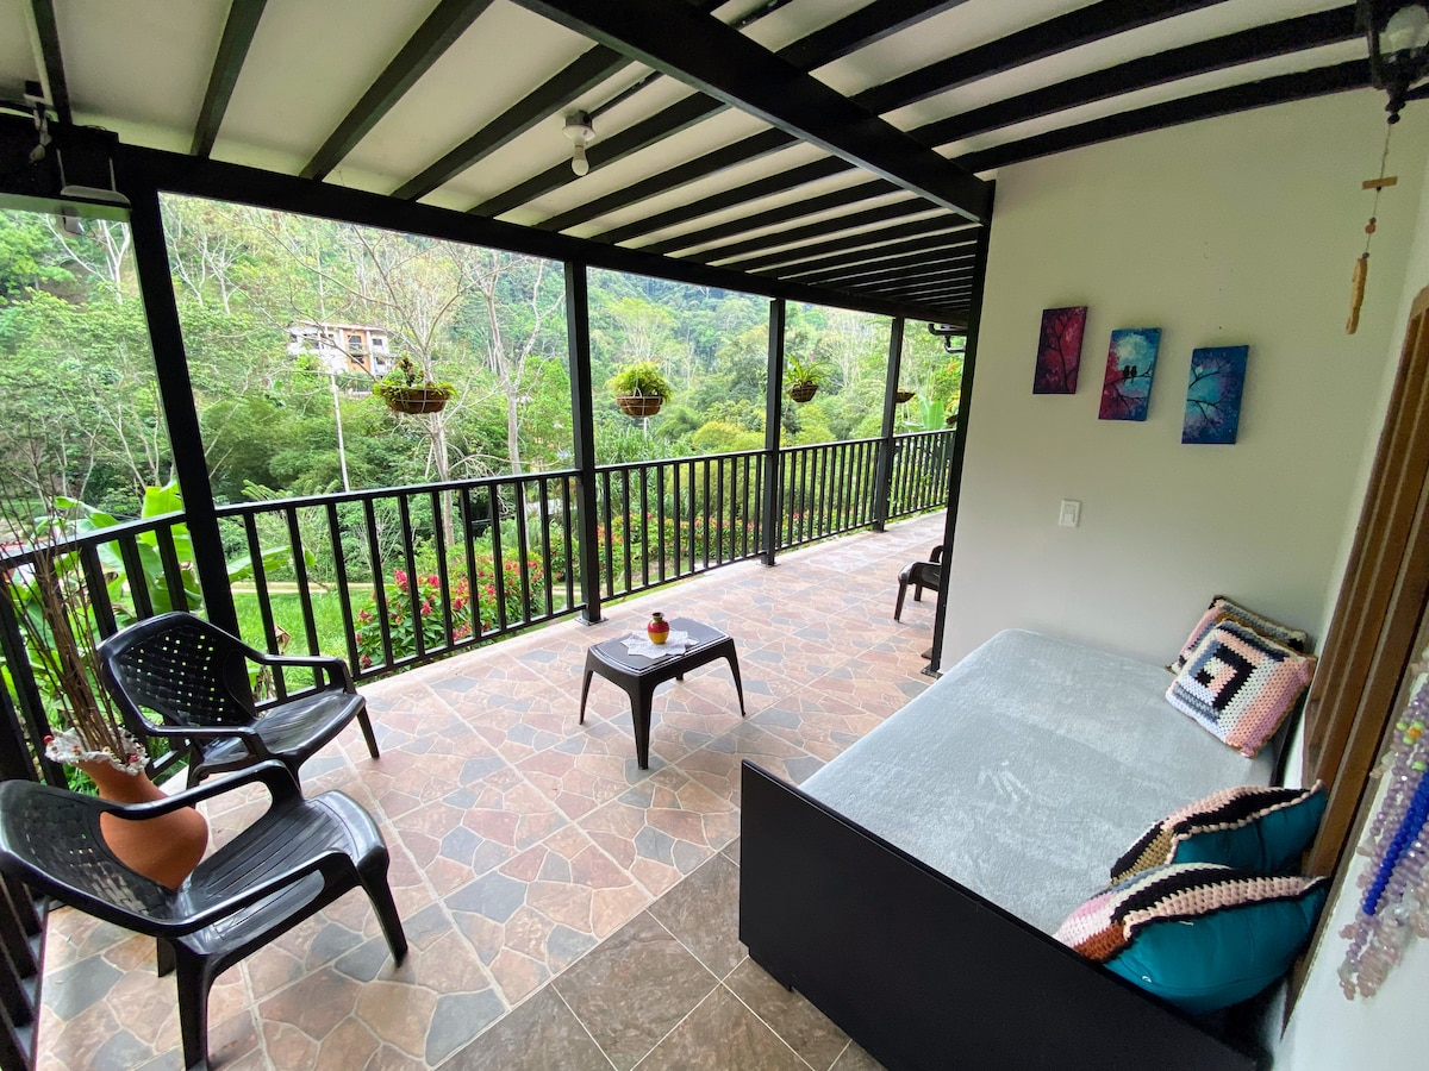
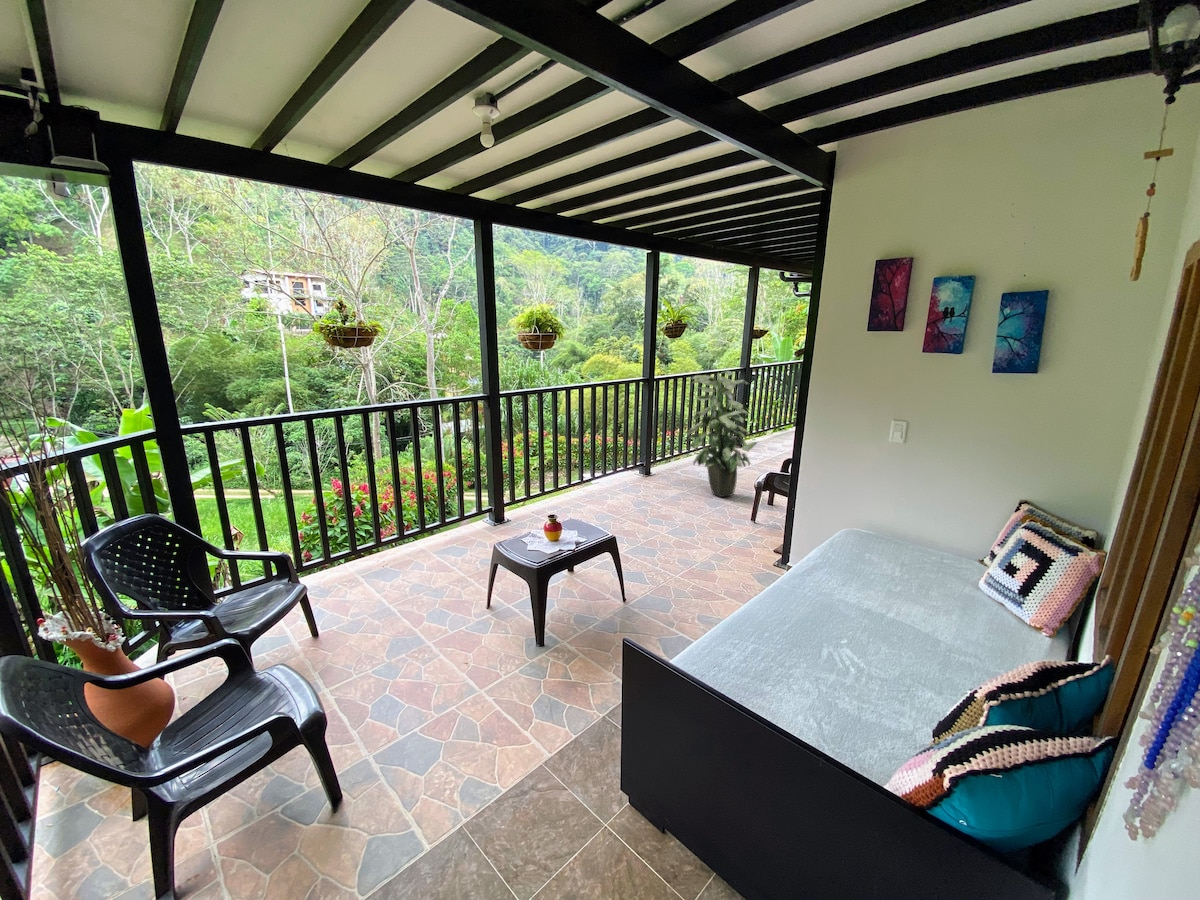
+ indoor plant (719, 434)
